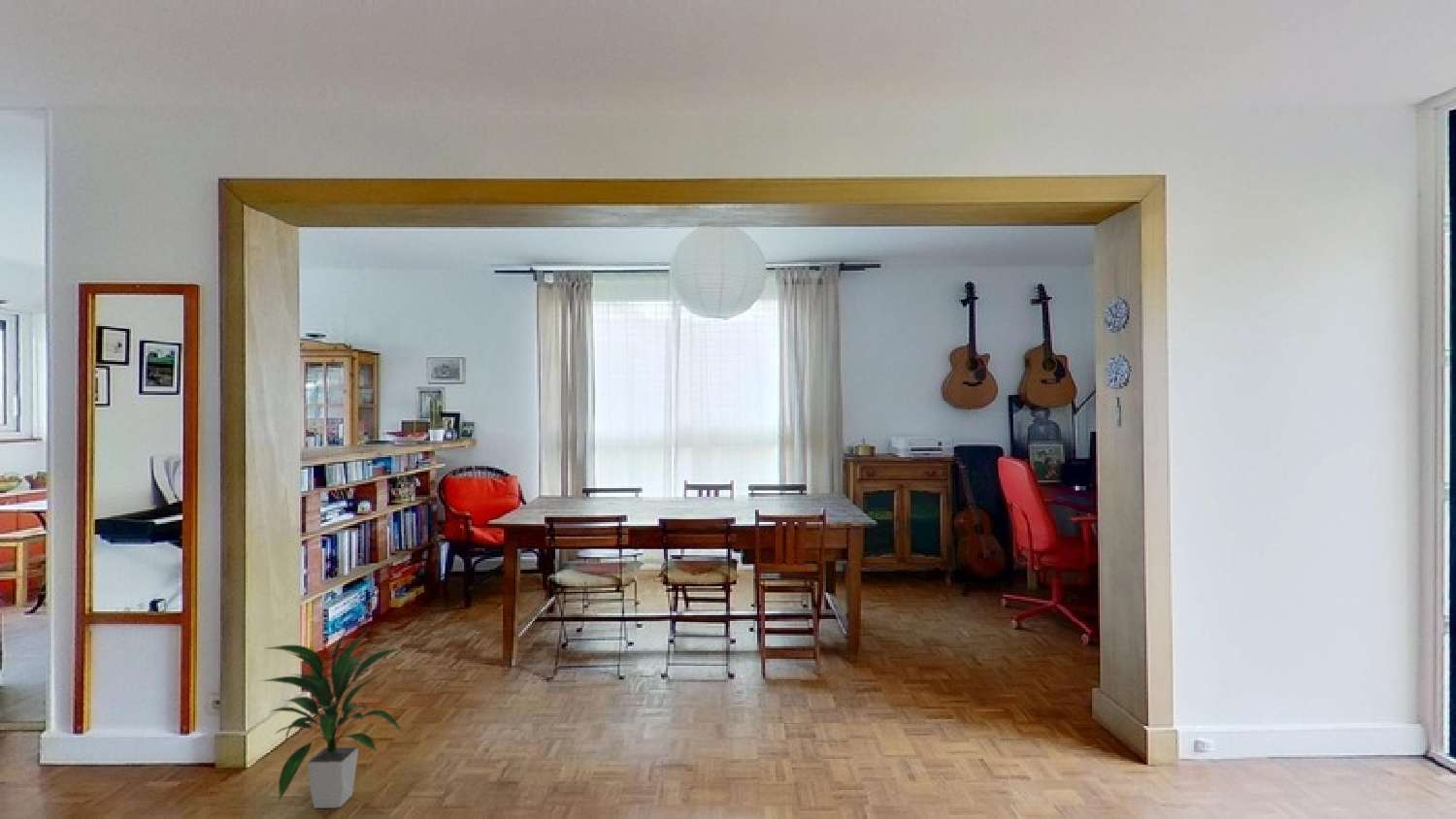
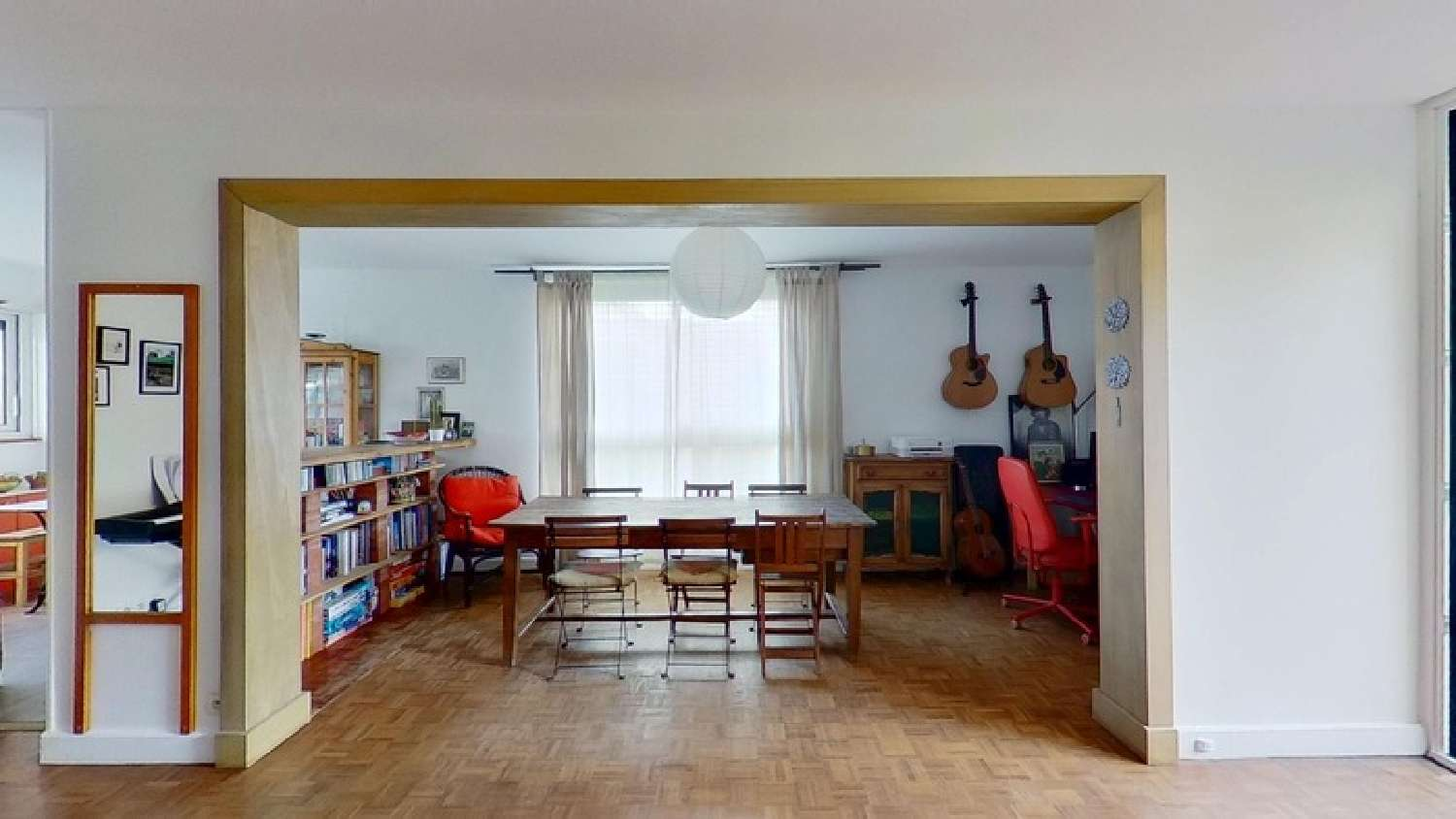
- indoor plant (326, 715)
